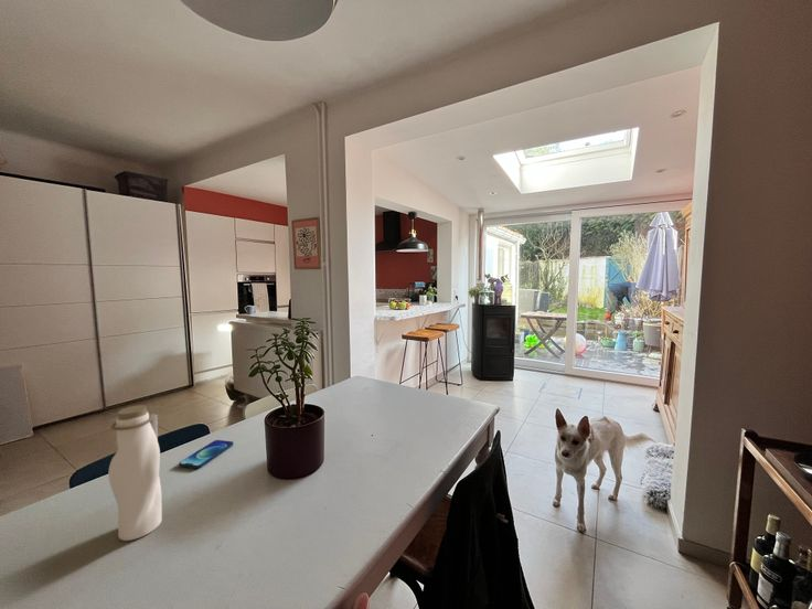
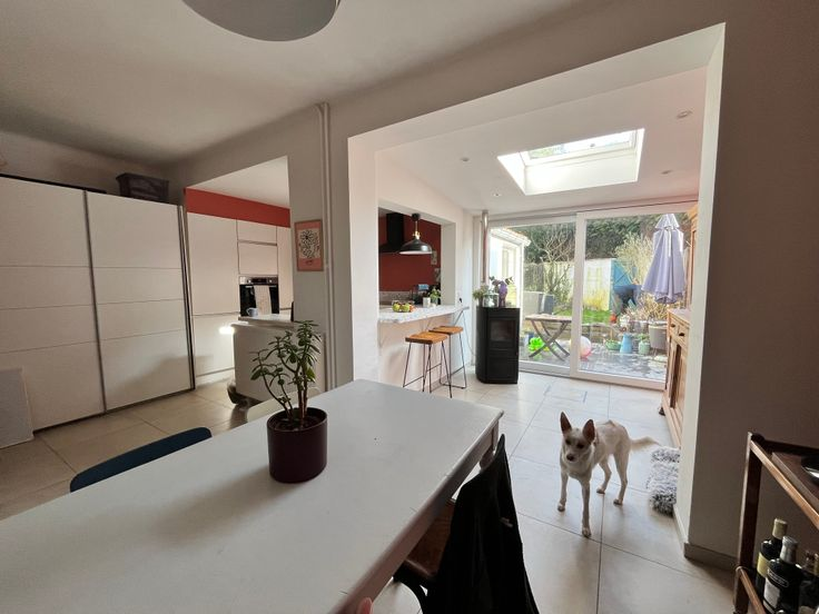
- smartphone (207, 452)
- water bottle (137, 467)
